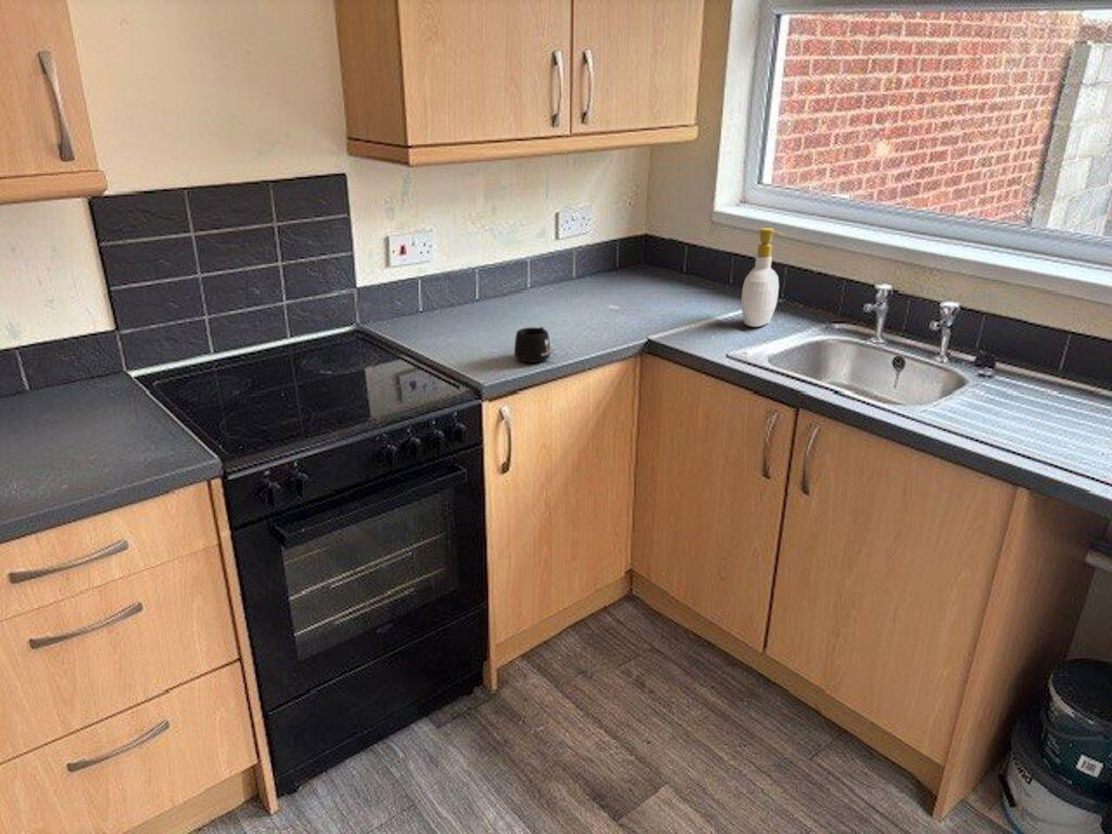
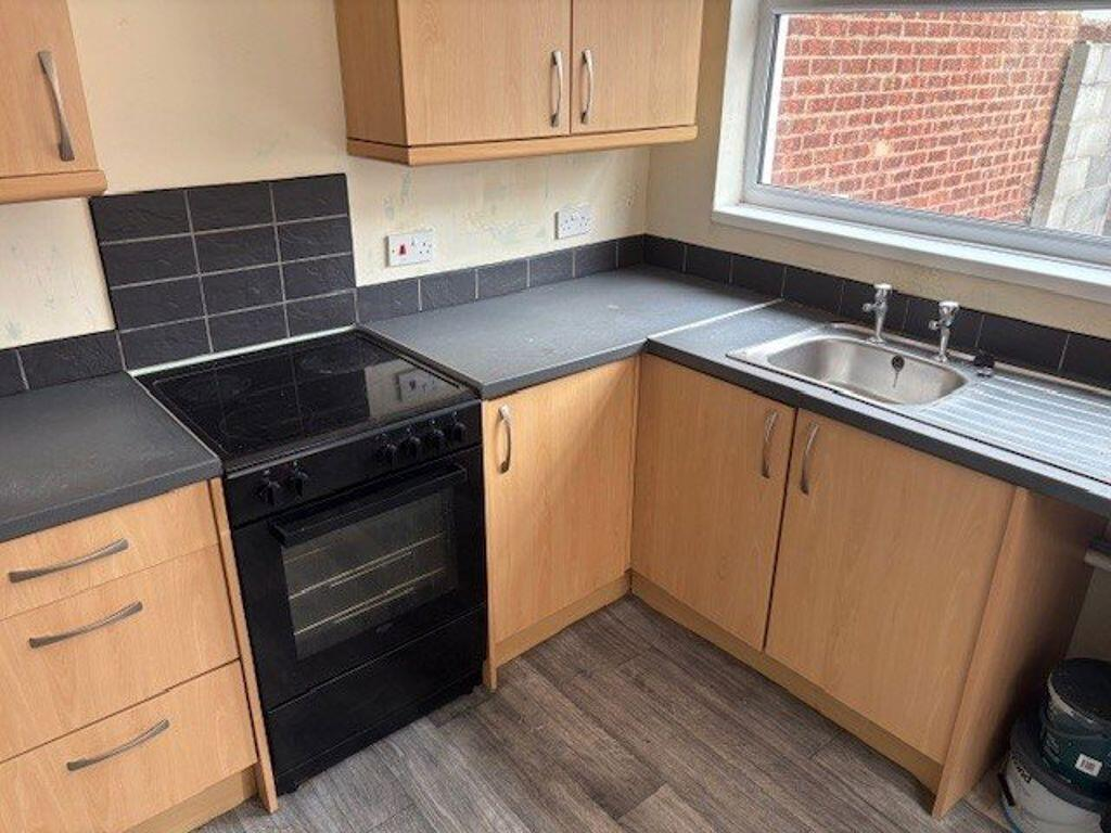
- soap bottle (763, 277)
- mug (534, 342)
